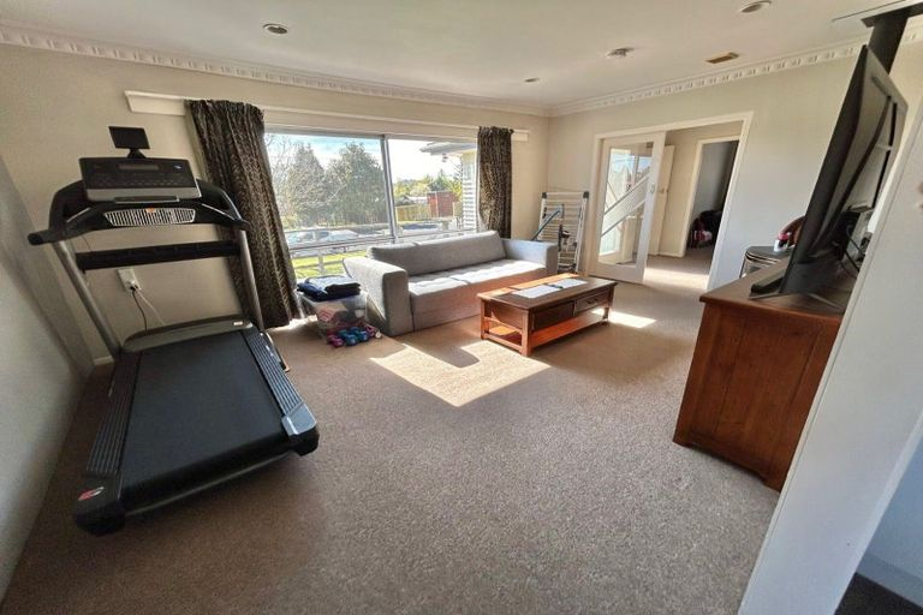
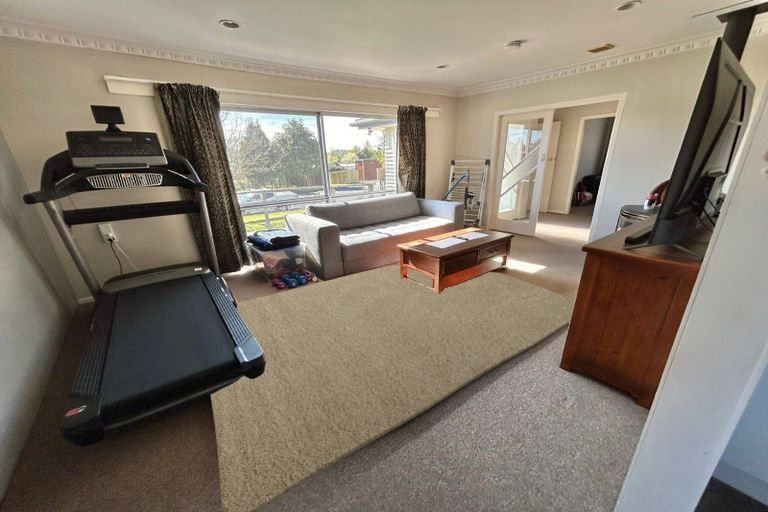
+ rug (396, 309)
